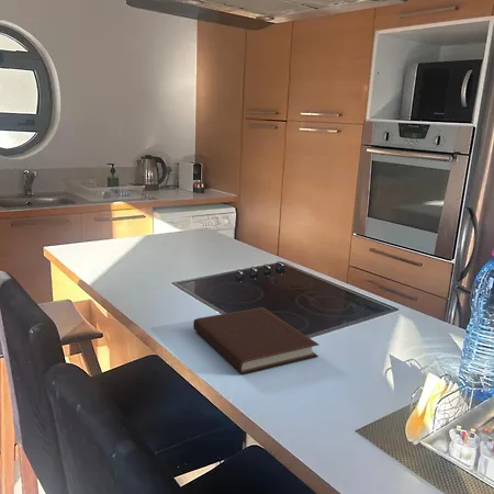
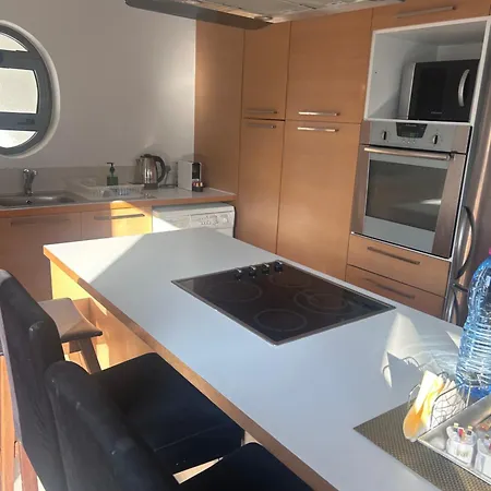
- notebook (252, 336)
